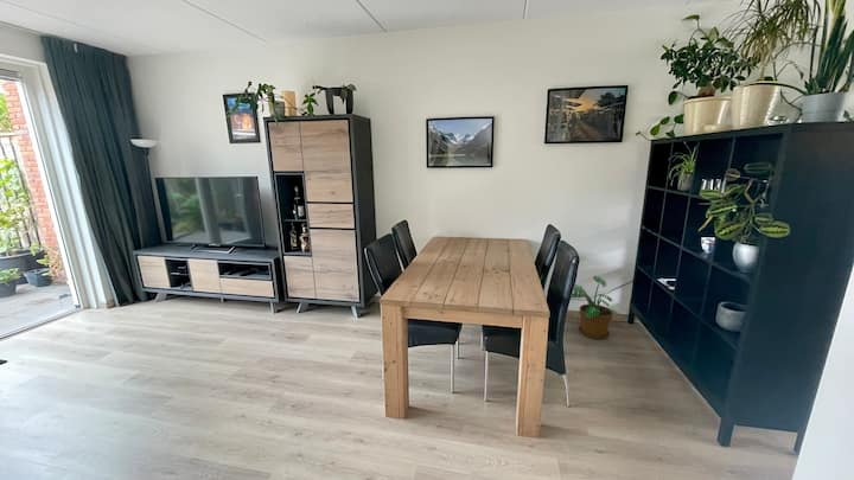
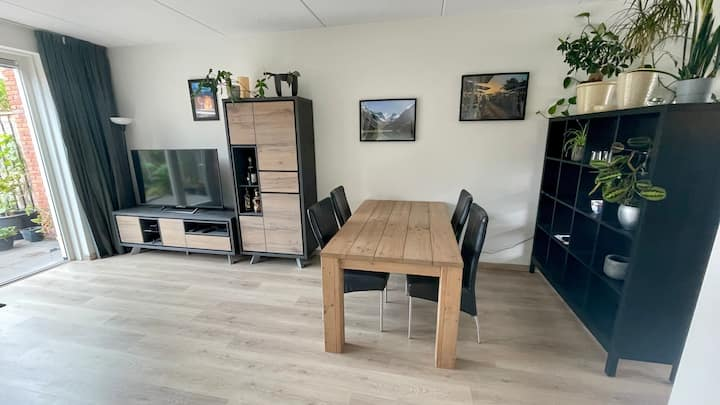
- potted plant (585, 306)
